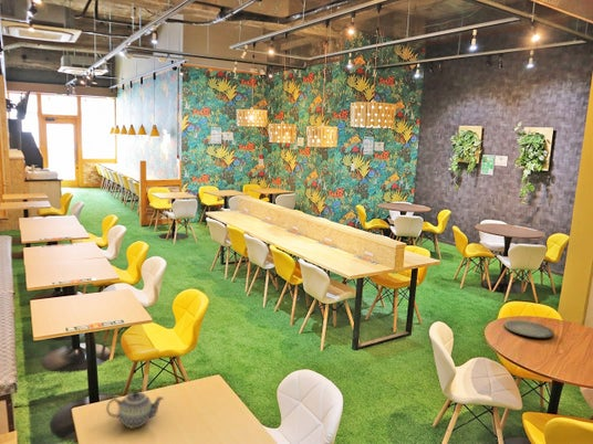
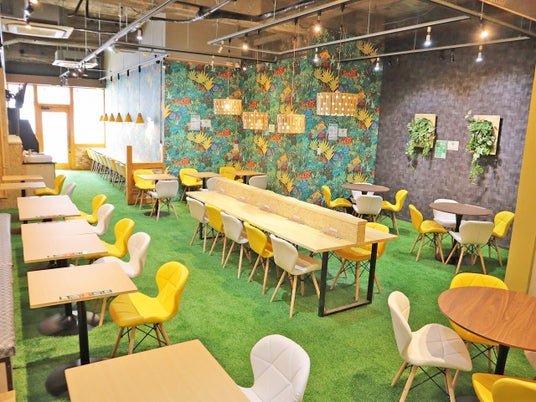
- plate (528, 329)
- teapot (135, 406)
